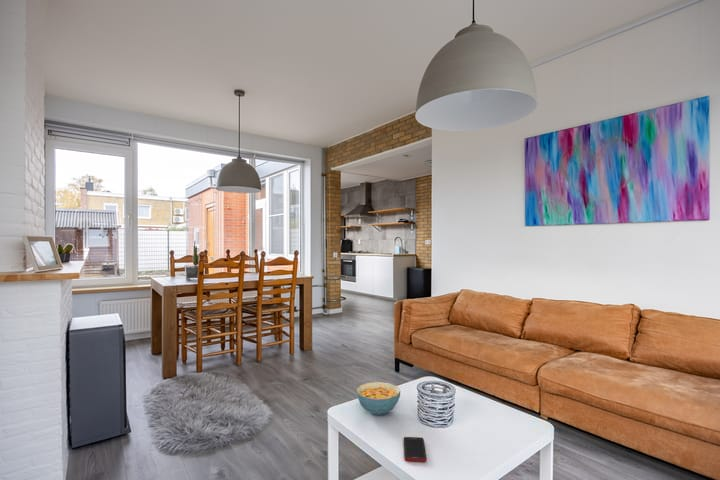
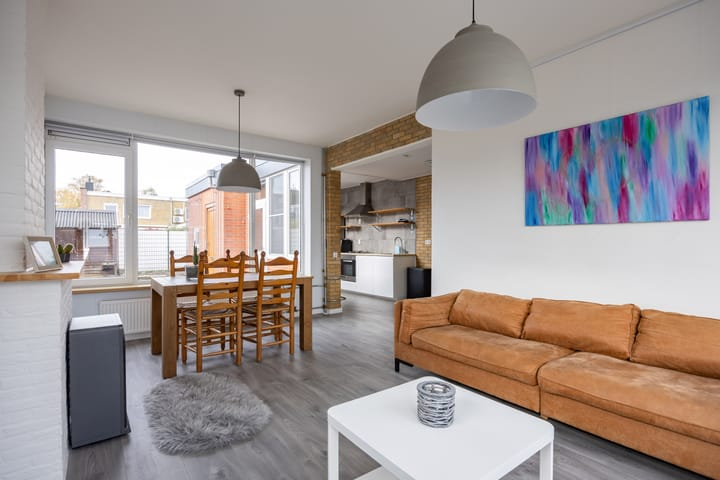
- cereal bowl (378, 401)
- cell phone (414, 448)
